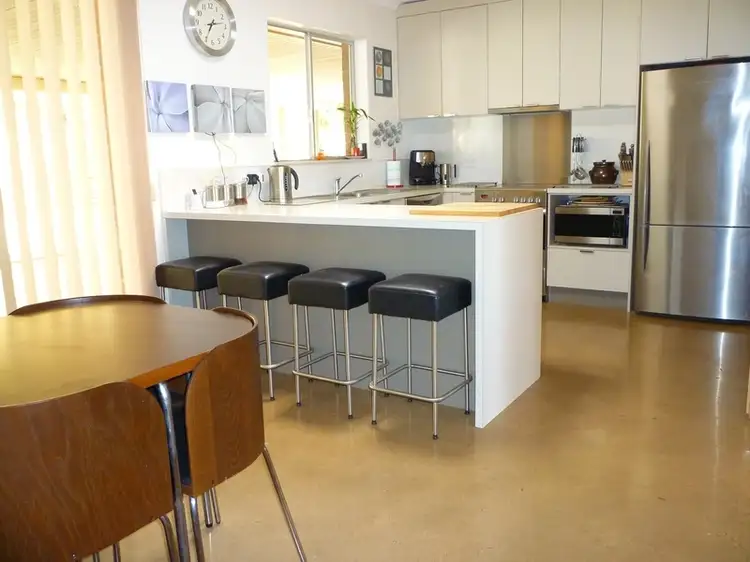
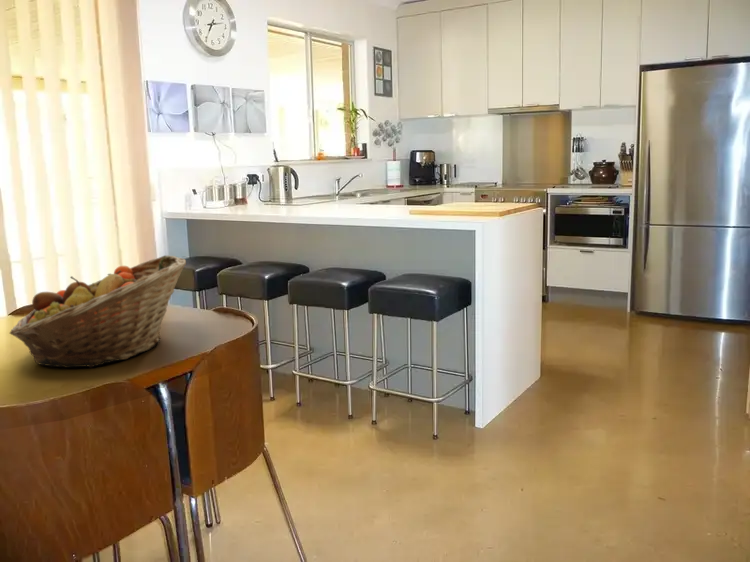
+ fruit basket (104, 306)
